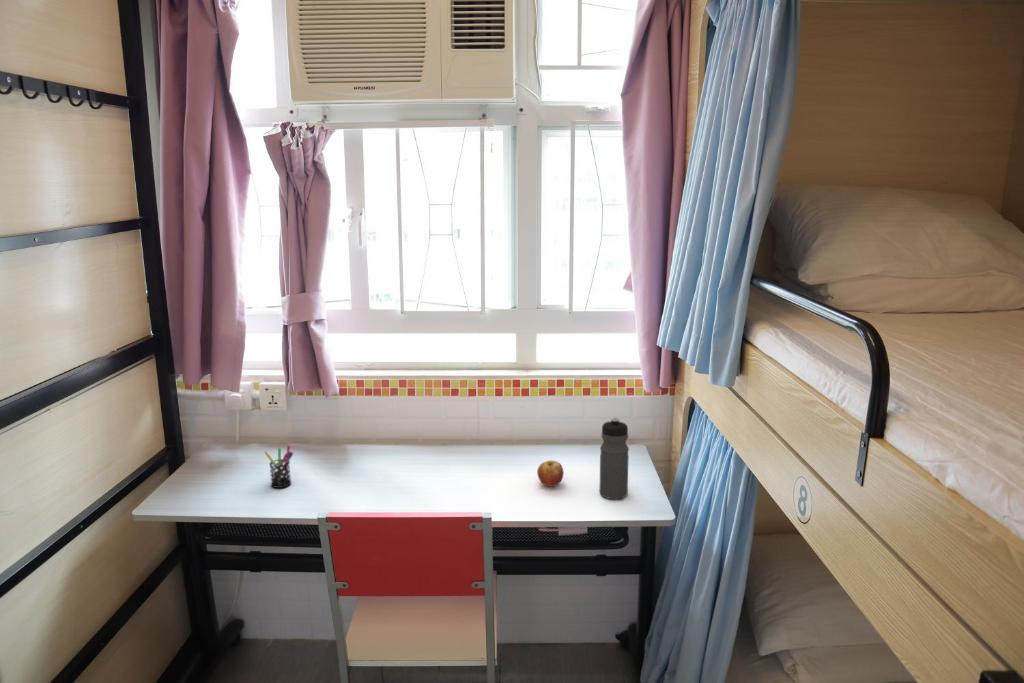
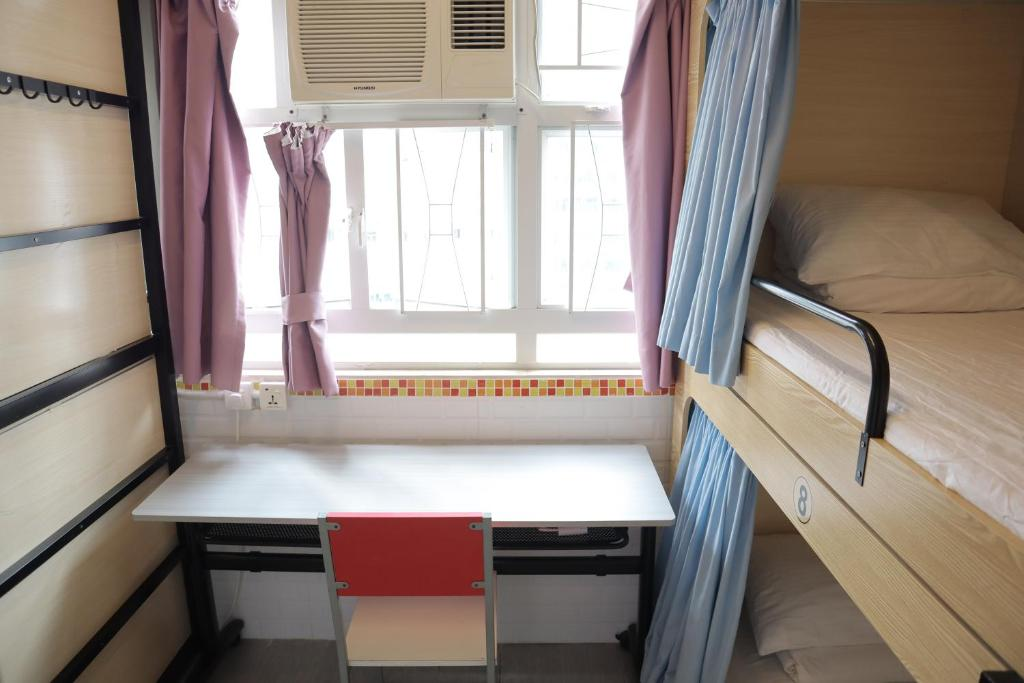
- water bottle (614, 456)
- fruit (550, 472)
- pen holder (280, 464)
